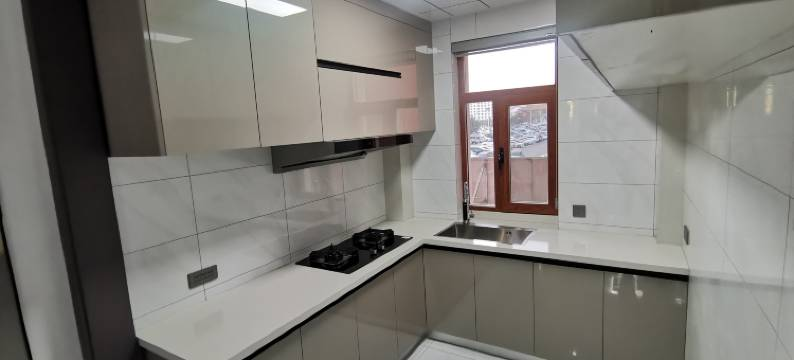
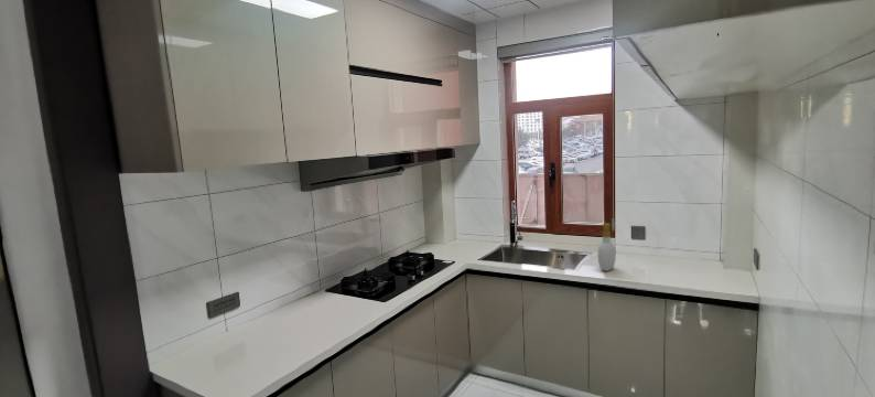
+ soap bottle (607, 246)
